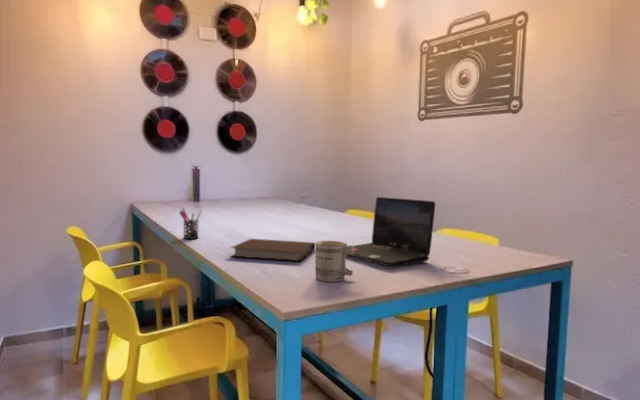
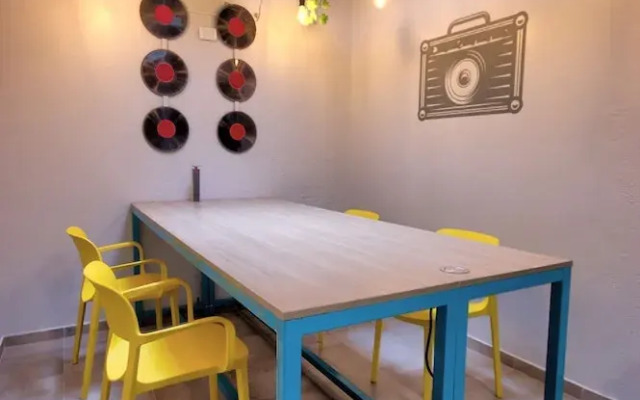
- mug (334, 257)
- laptop (382, 228)
- pen holder (190, 222)
- notebook (274, 248)
